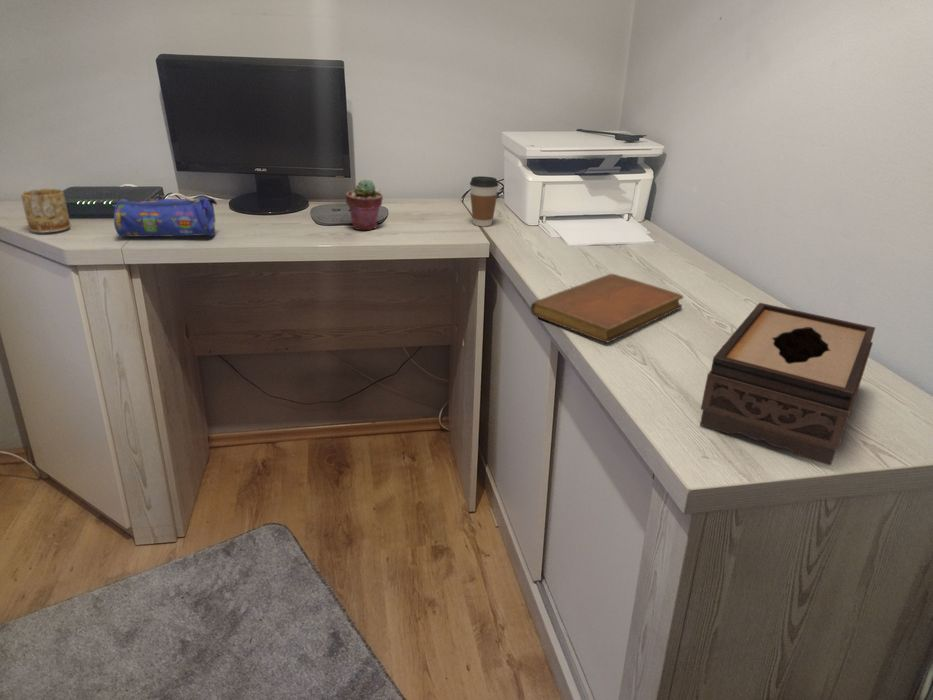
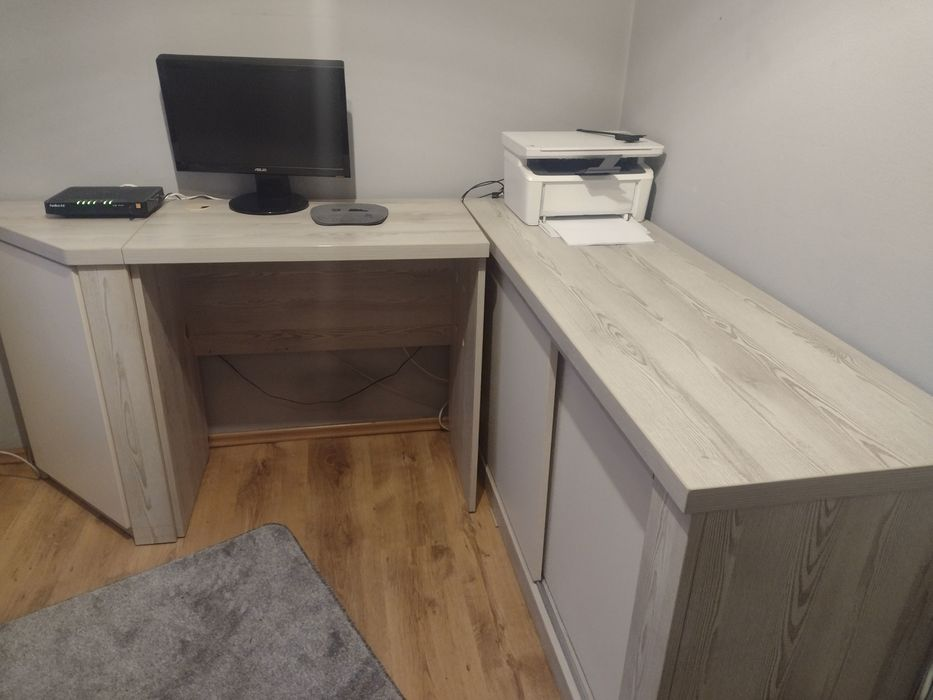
- pencil case (166, 216)
- potted succulent (364, 203)
- mug (44, 209)
- tissue box (790, 374)
- notebook (608, 304)
- coffee cup (483, 201)
